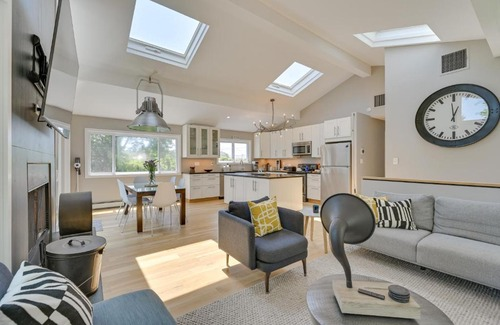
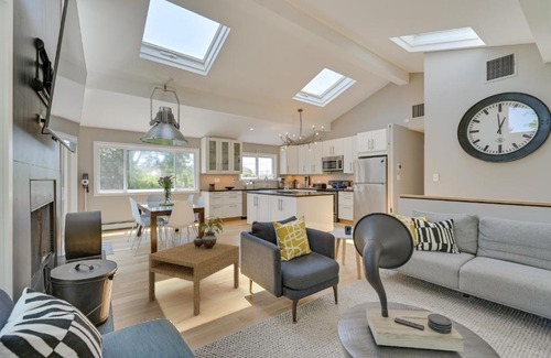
+ potted plant (209, 230)
+ coffee table (196, 271)
